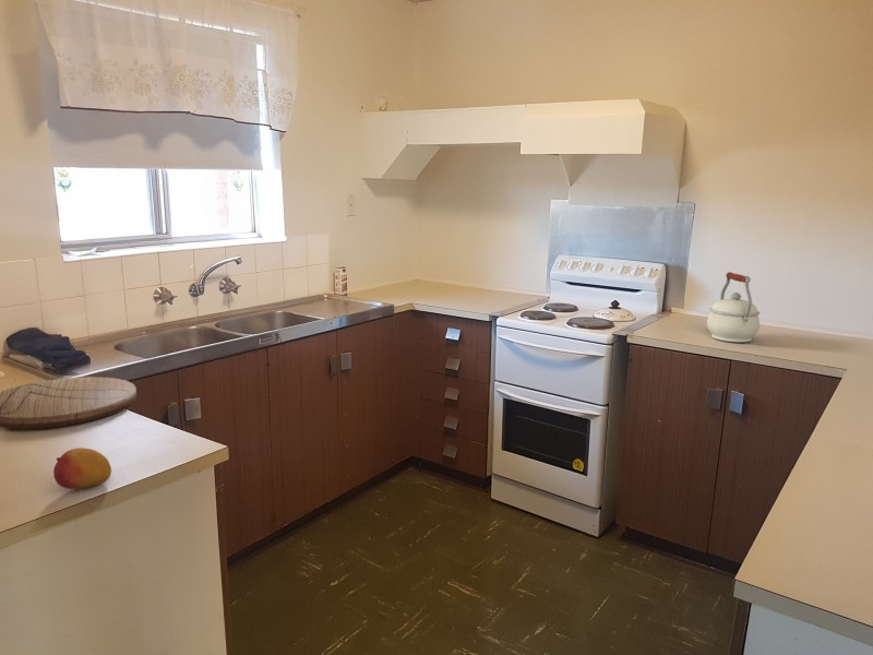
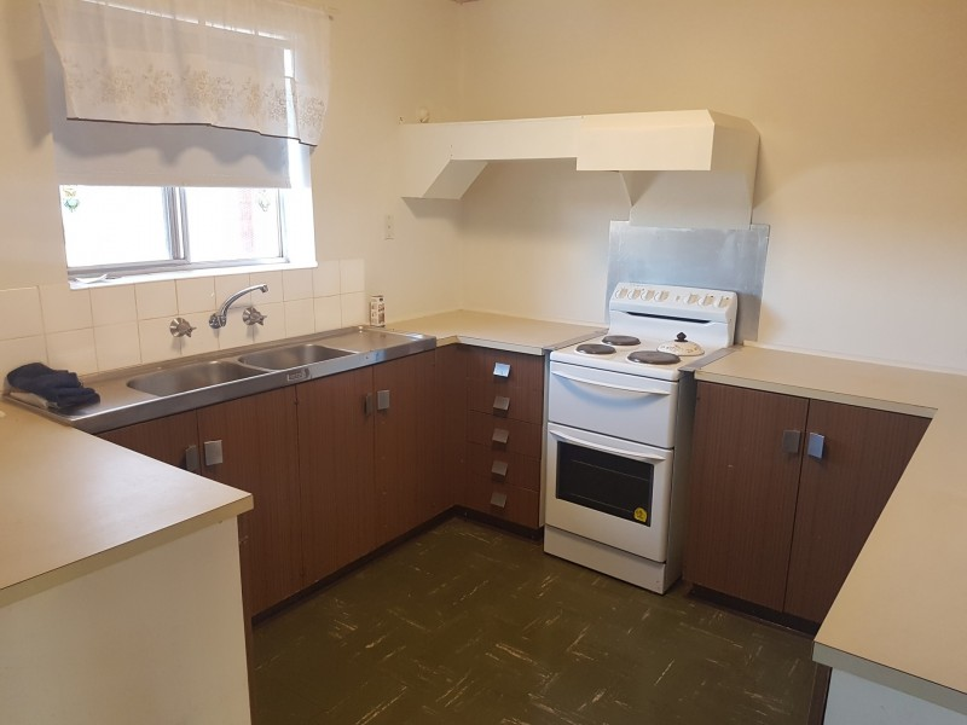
- cutting board (61, 400)
- kettle (732, 306)
- fruit (82, 467)
